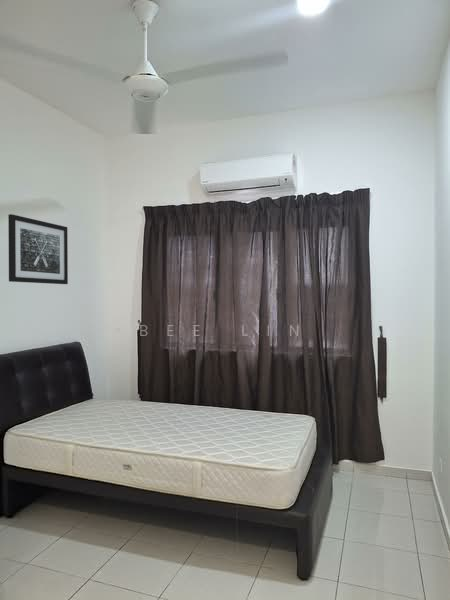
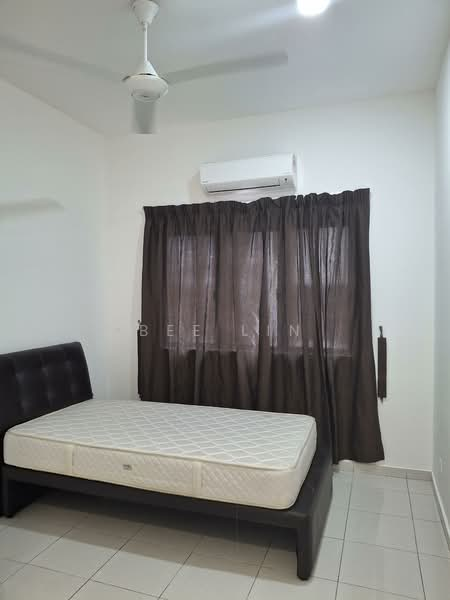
- wall art (40, 252)
